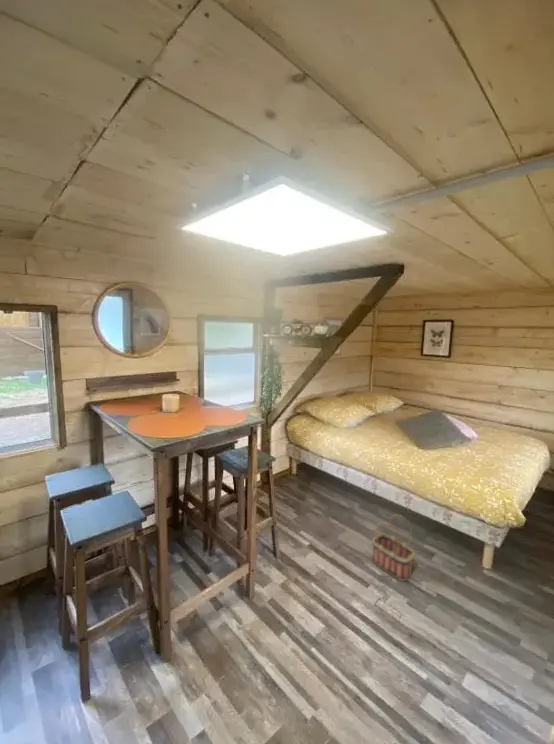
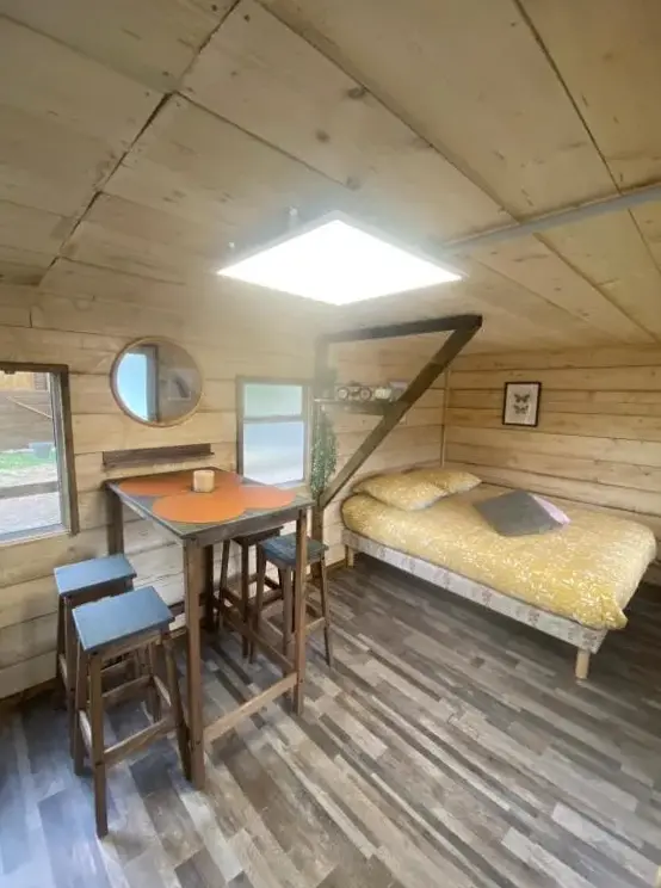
- basket (393, 543)
